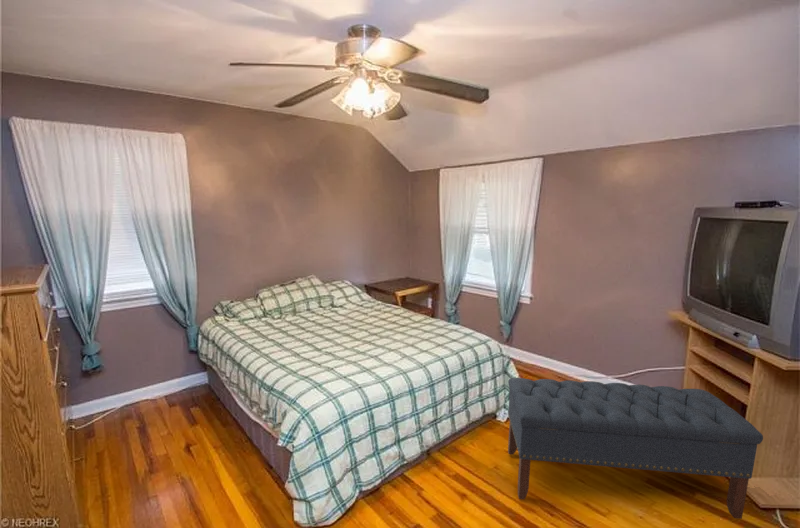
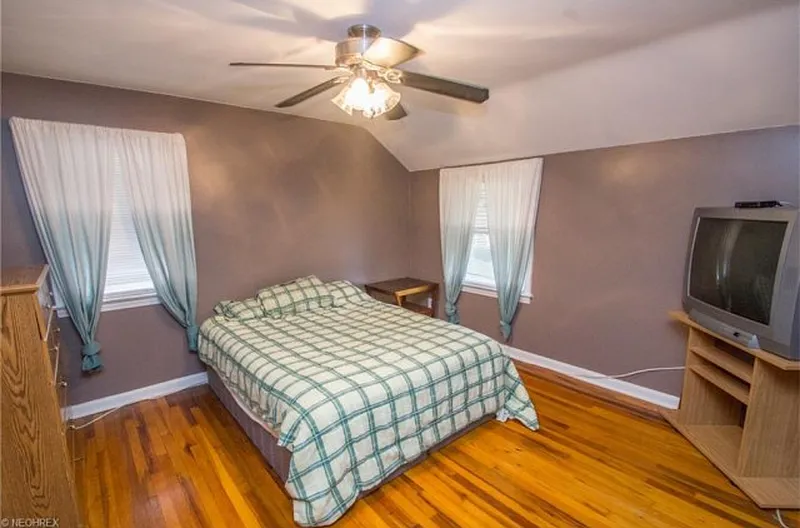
- bench (615, 439)
